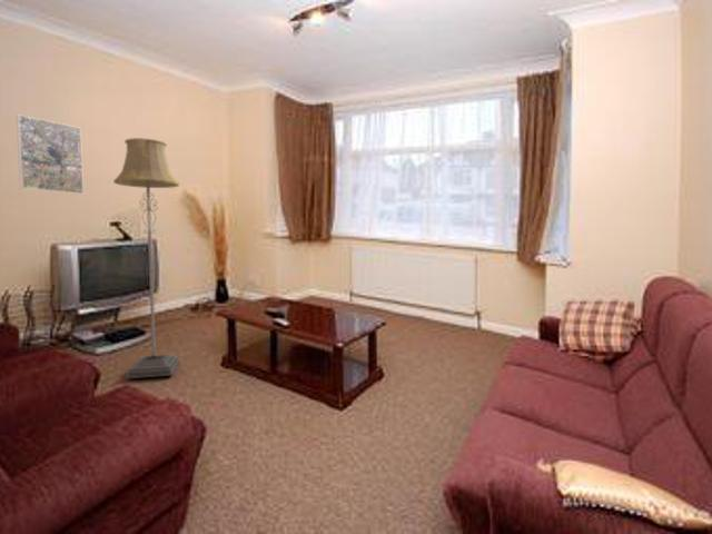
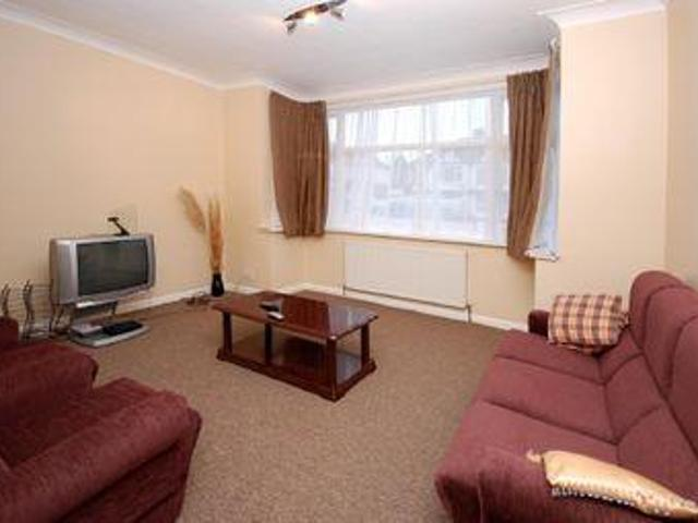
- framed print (51, 156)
- floor lamp (149, 258)
